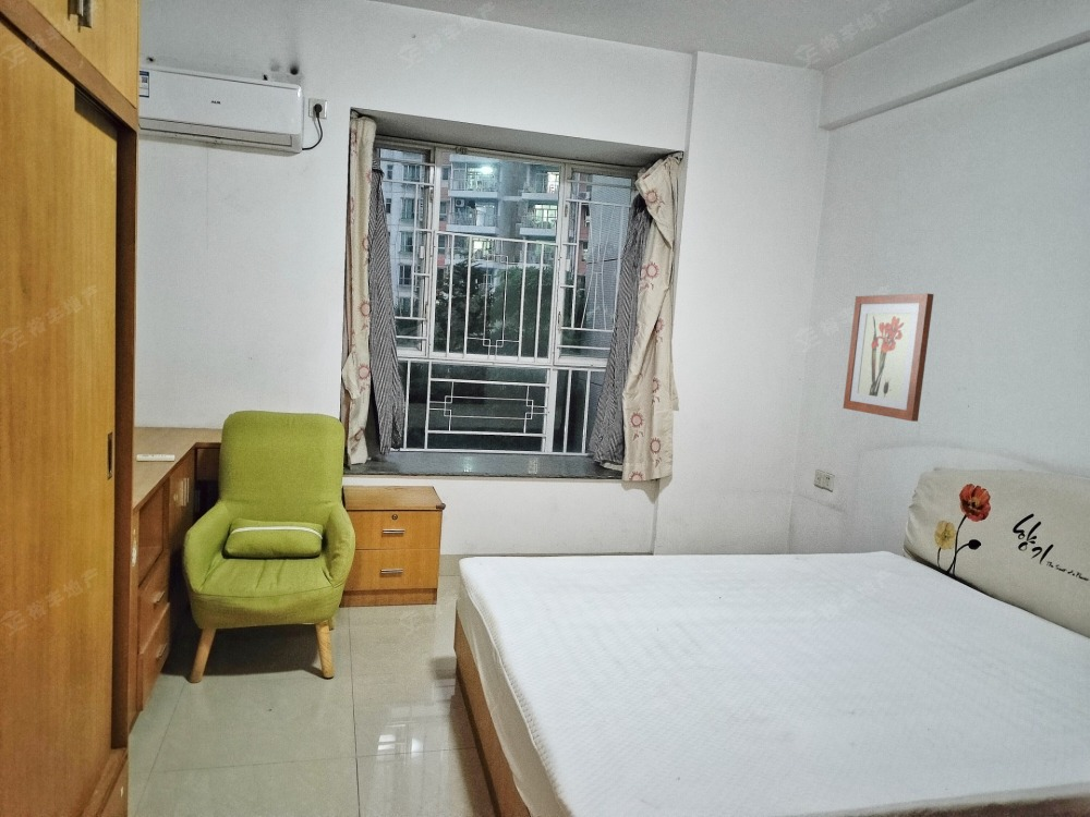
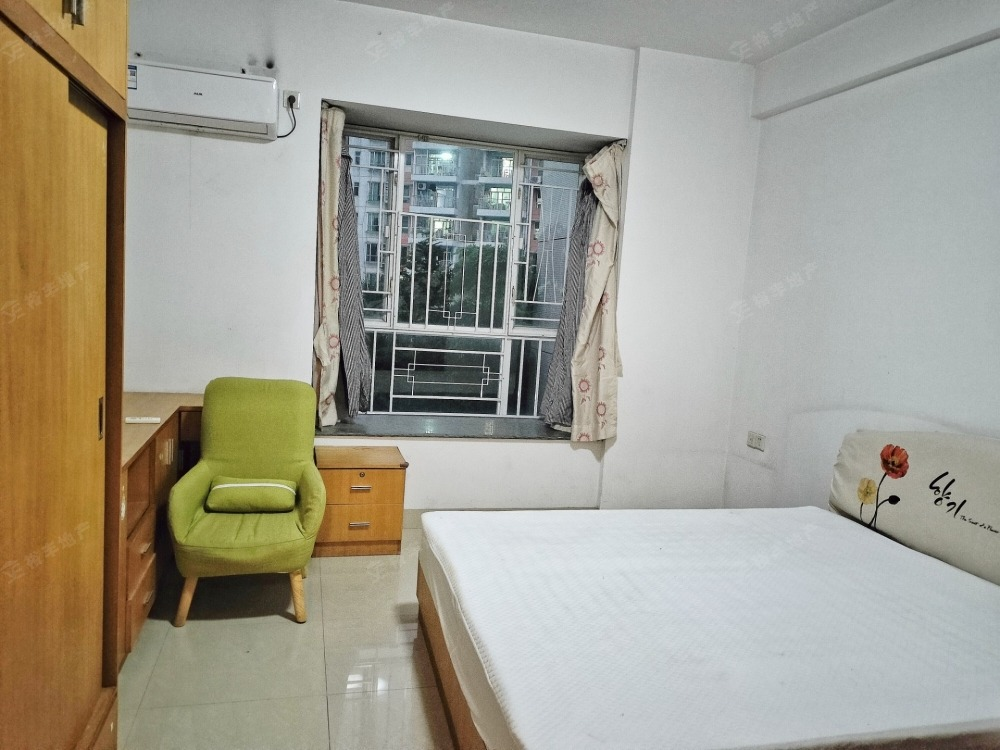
- wall art (885, 355)
